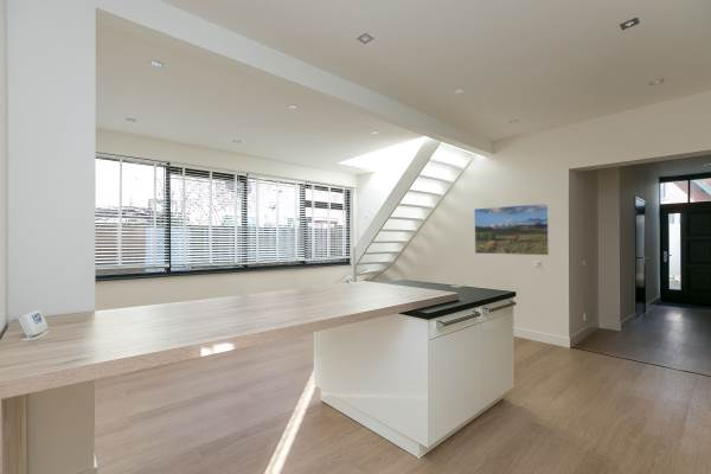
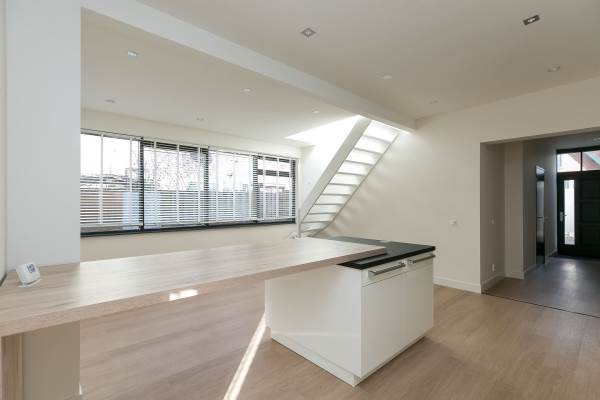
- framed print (508, 230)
